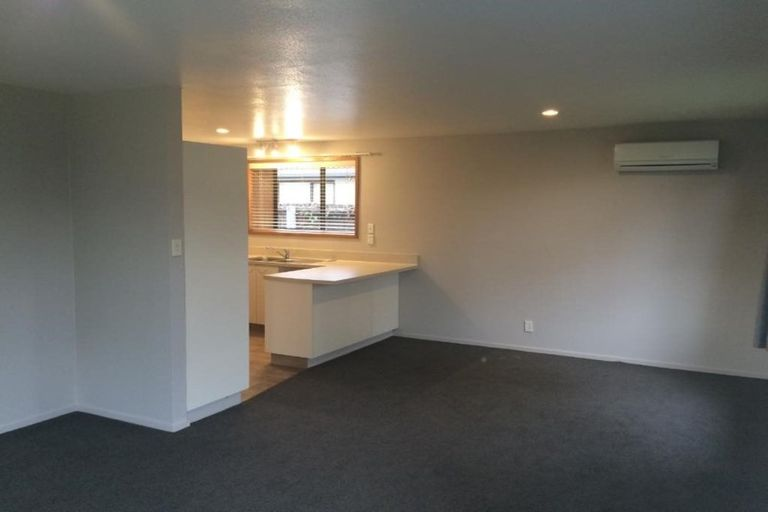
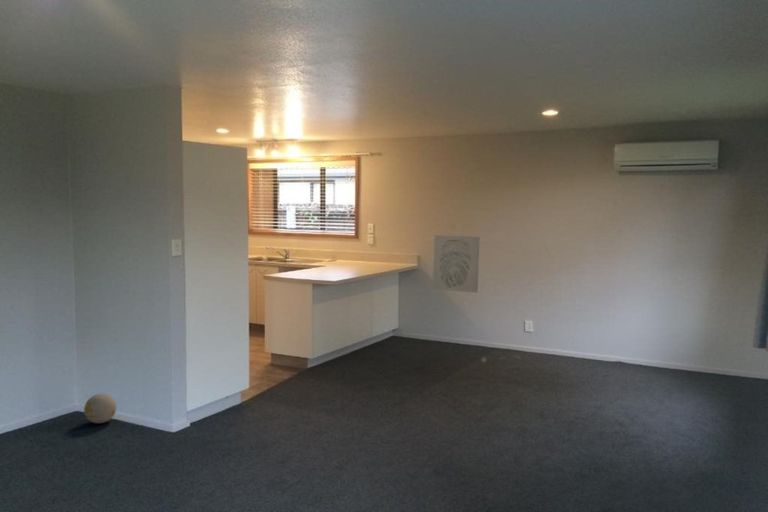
+ wall art (455, 263)
+ decorative ball (100, 408)
